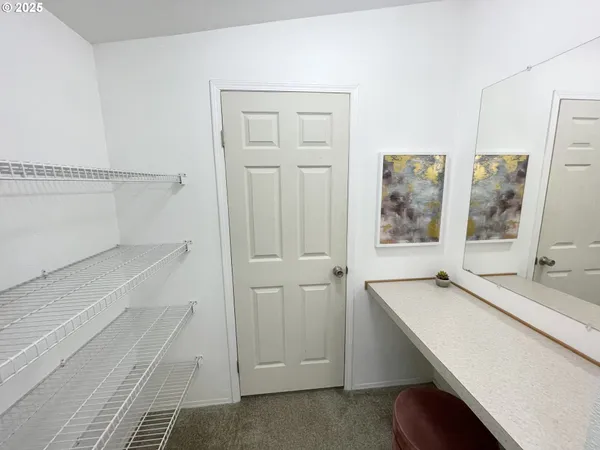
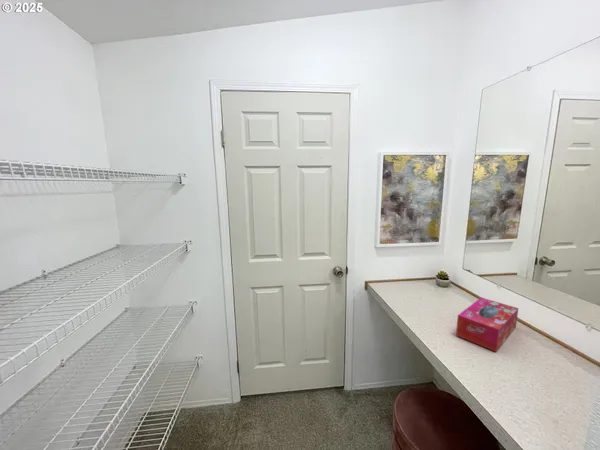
+ tissue box (487, 321)
